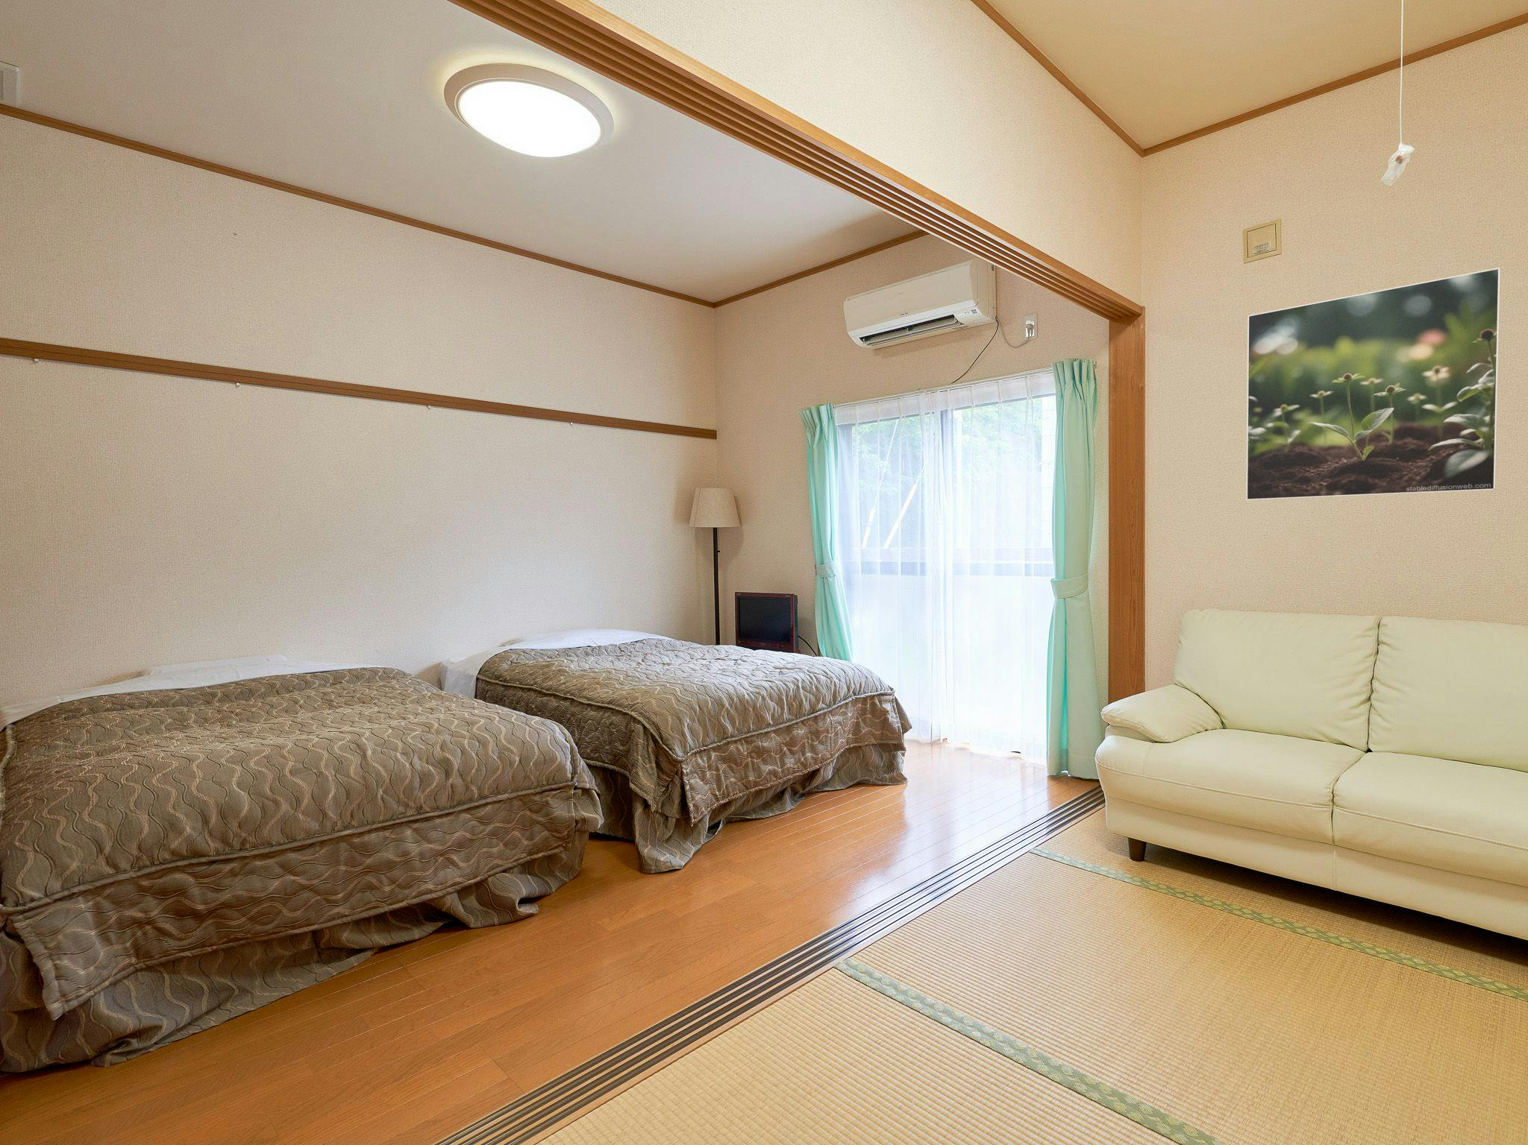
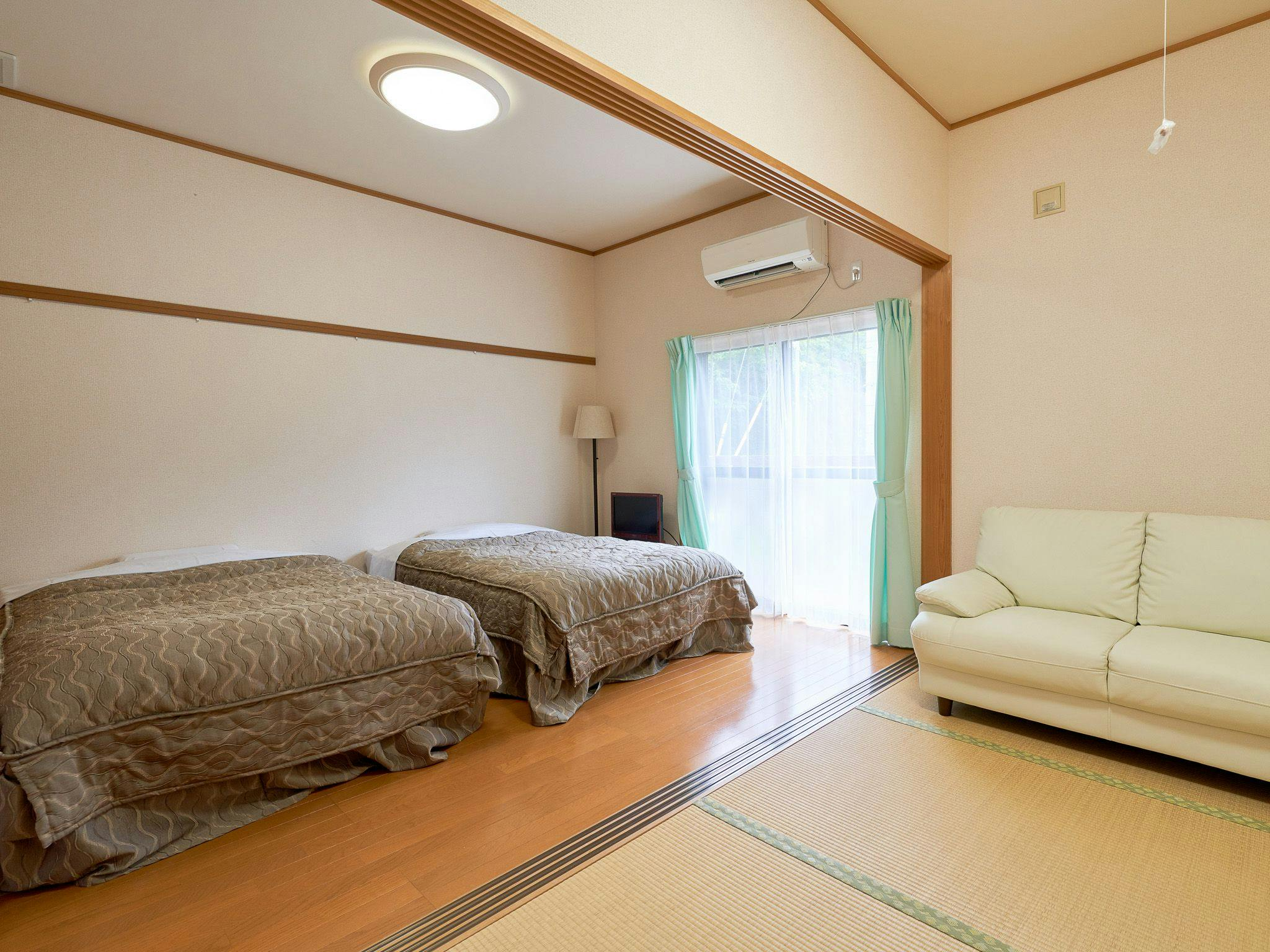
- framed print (1361, 394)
